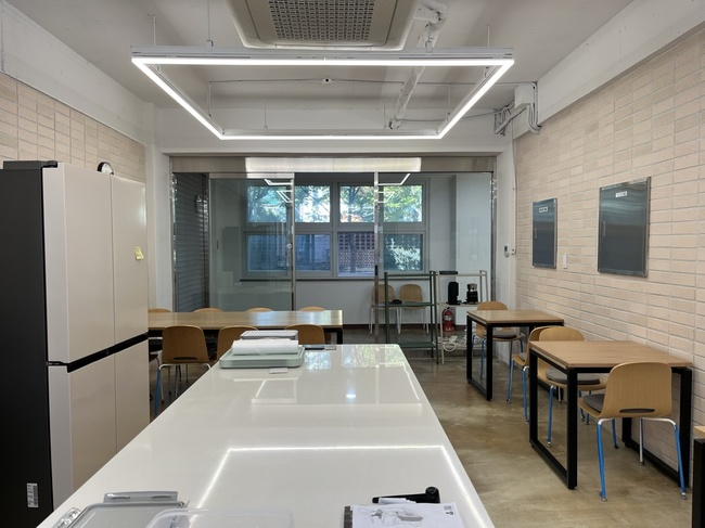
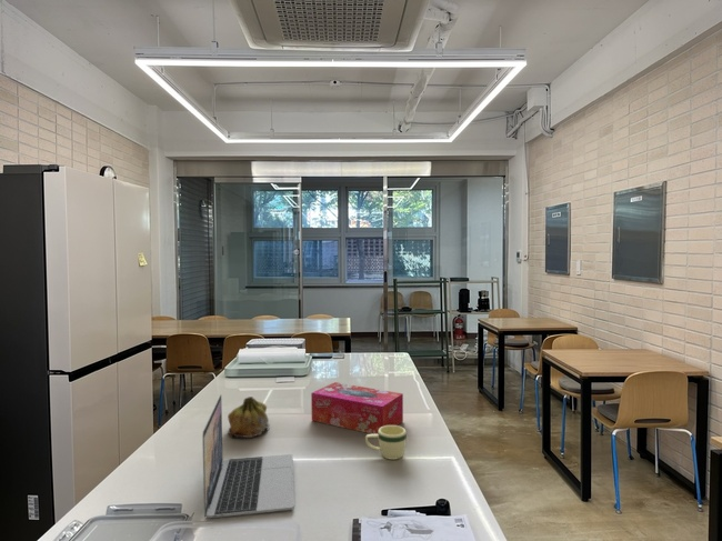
+ fruit (249, 410)
+ tissue box (357, 407)
+ mug (385, 442)
+ laptop (254, 457)
